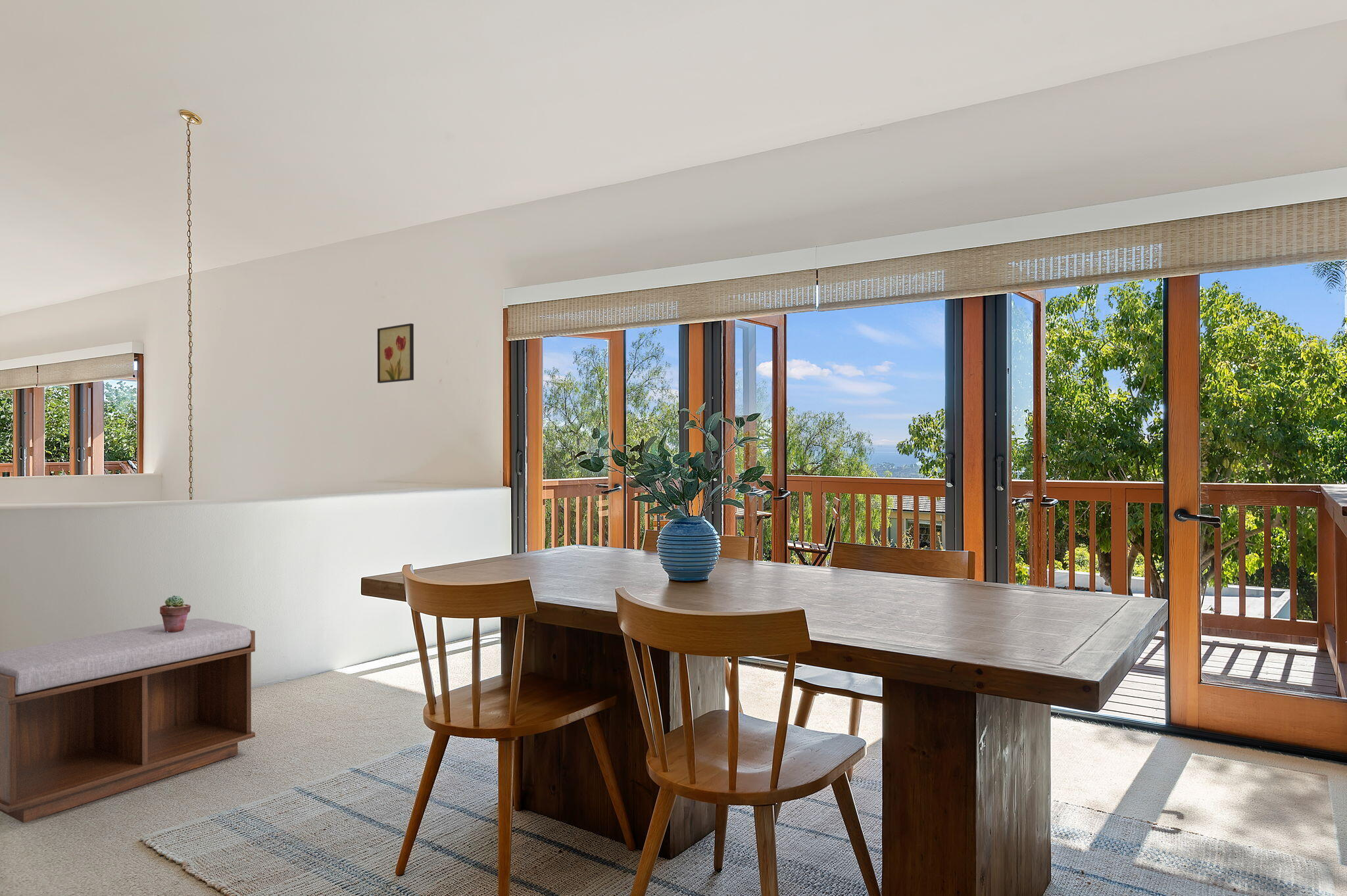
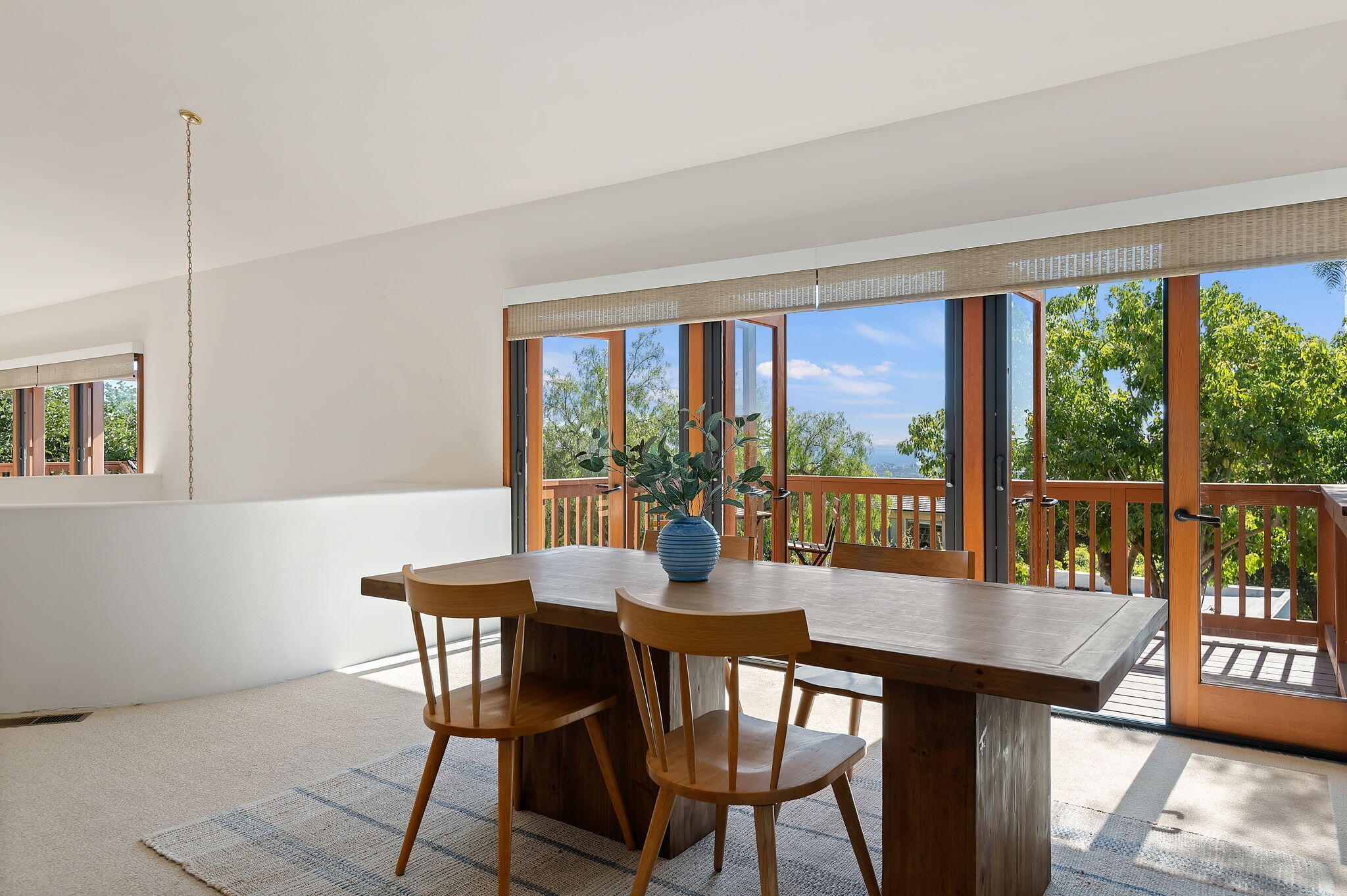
- bench (119, 706)
- wall art (396, 354)
- potted succulent (175, 612)
